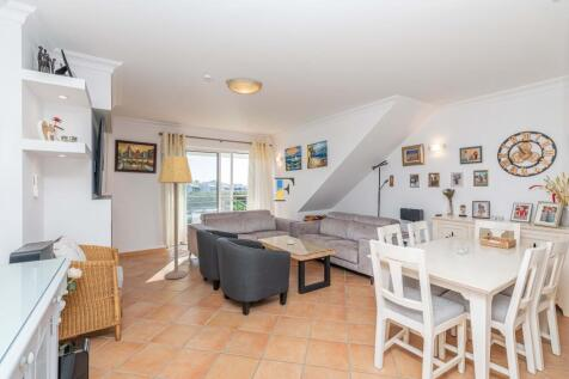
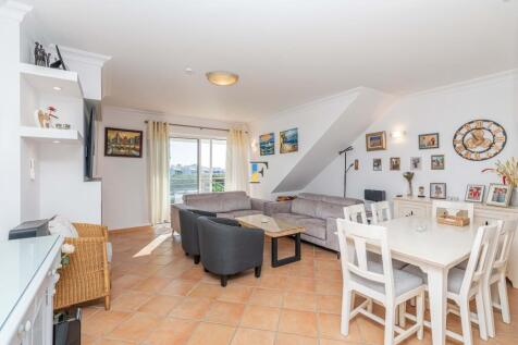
- lamp (176, 216)
